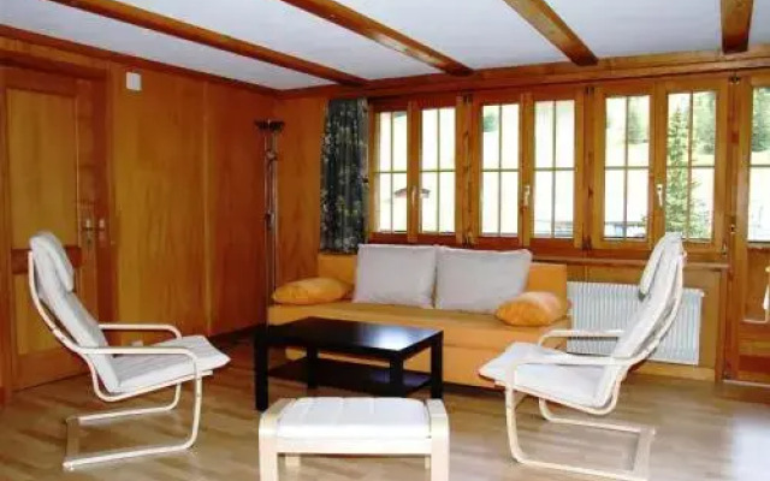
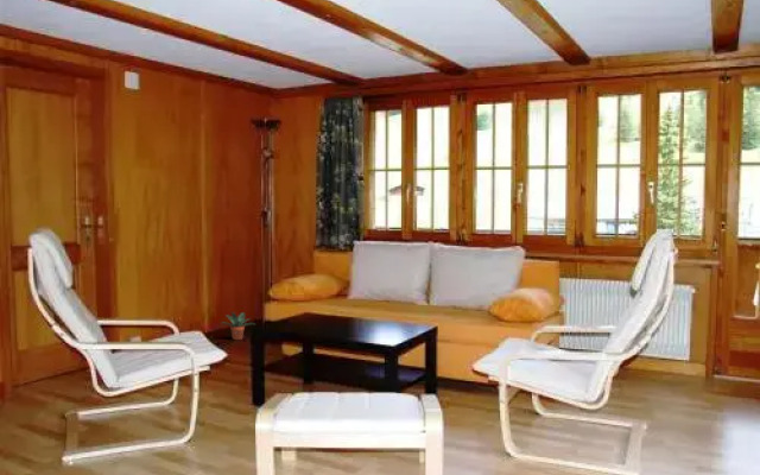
+ potted plant (238, 324)
